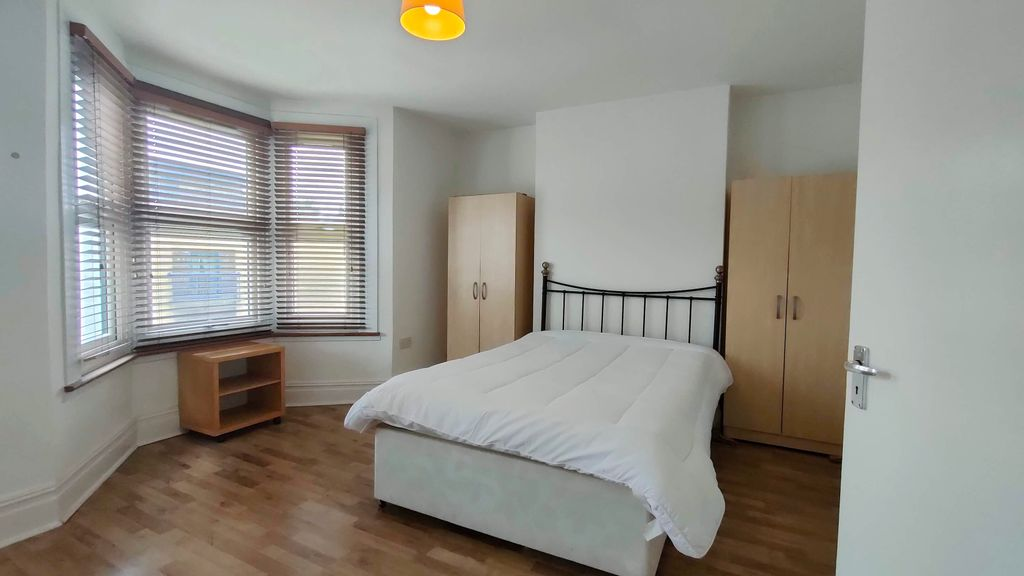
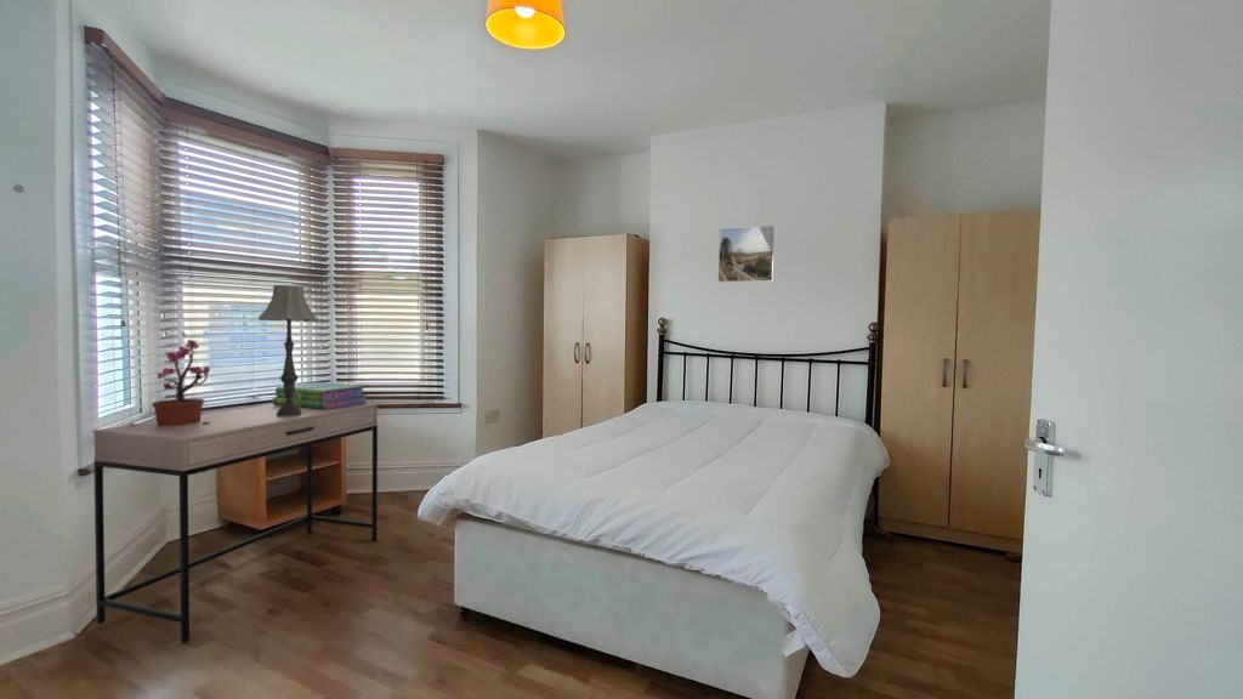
+ desk (276, 528)
+ table lamp (289, 350)
+ stack of books (320, 394)
+ potted plant (171, 381)
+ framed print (745, 254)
